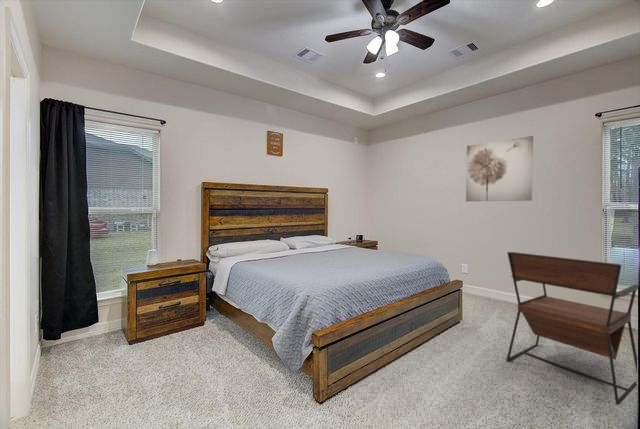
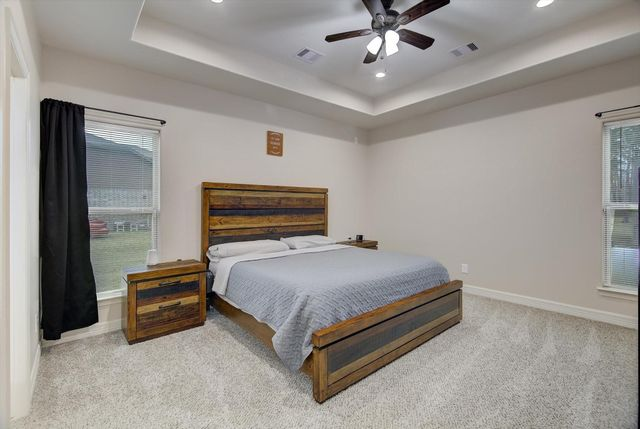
- chair (570, 312)
- wall art (497, 171)
